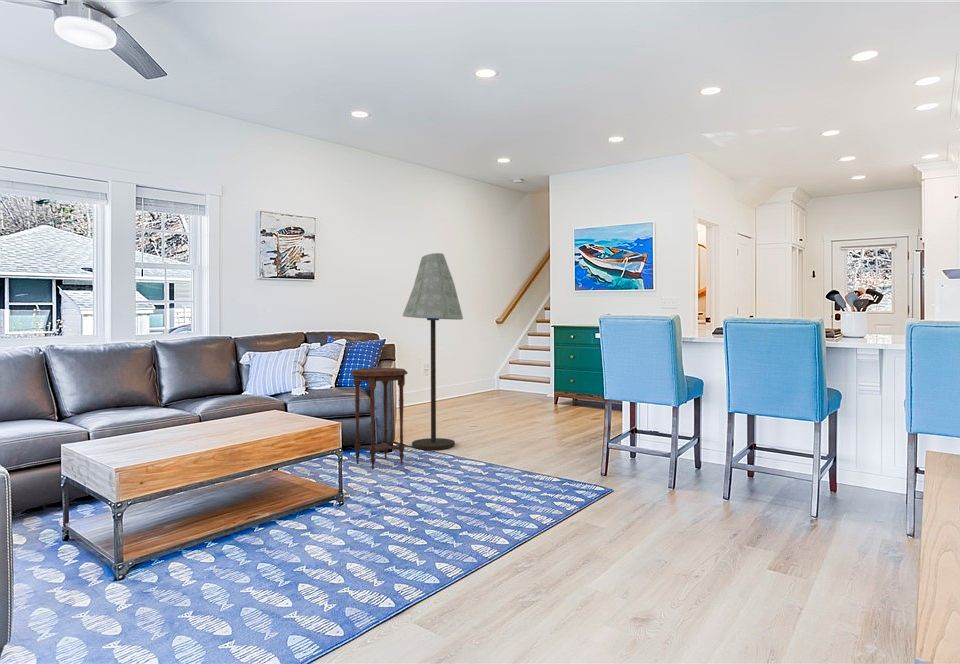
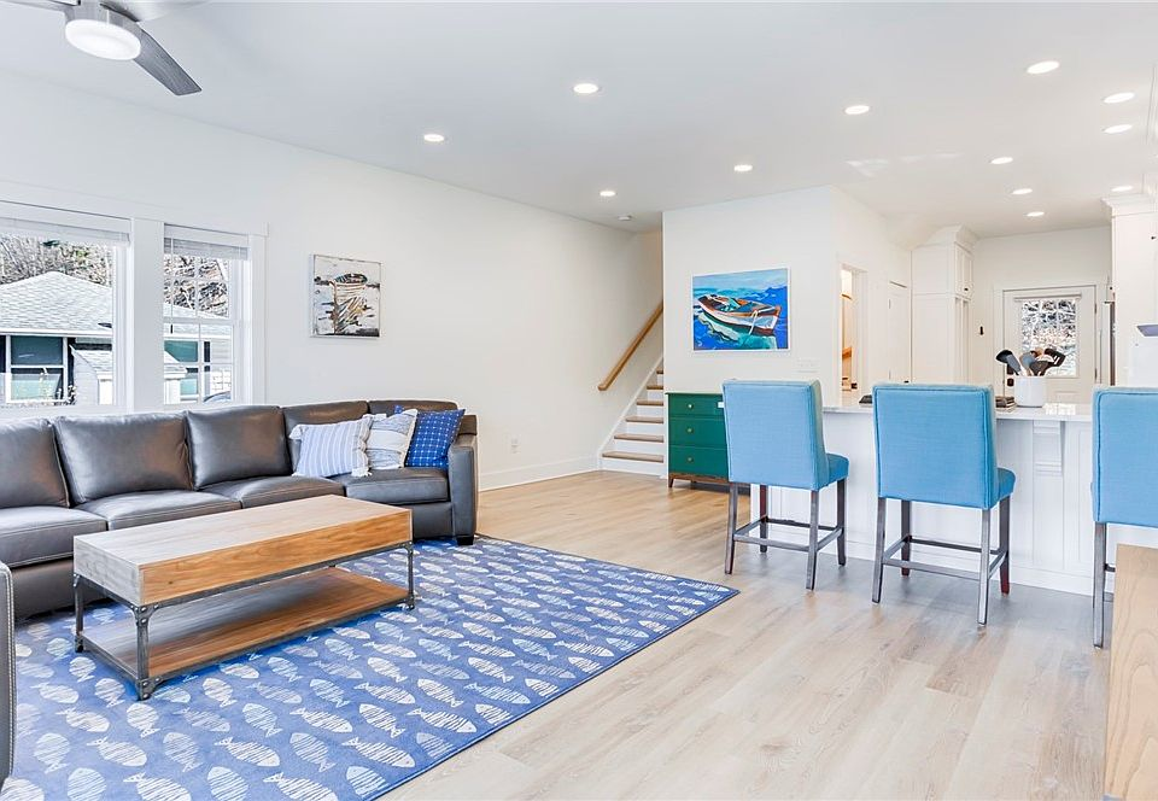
- side table (374, 416)
- floor lamp (433, 349)
